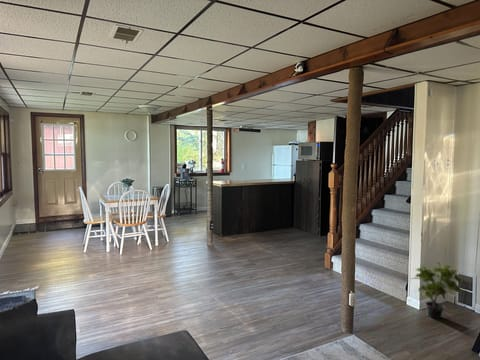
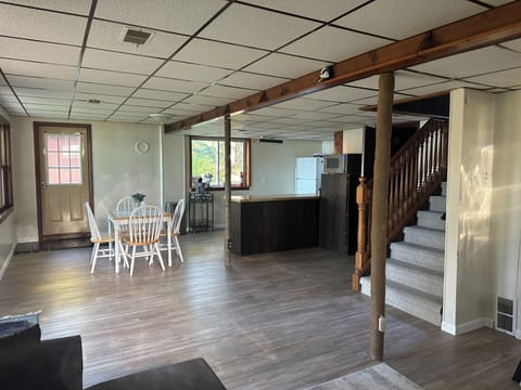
- potted plant (437, 289)
